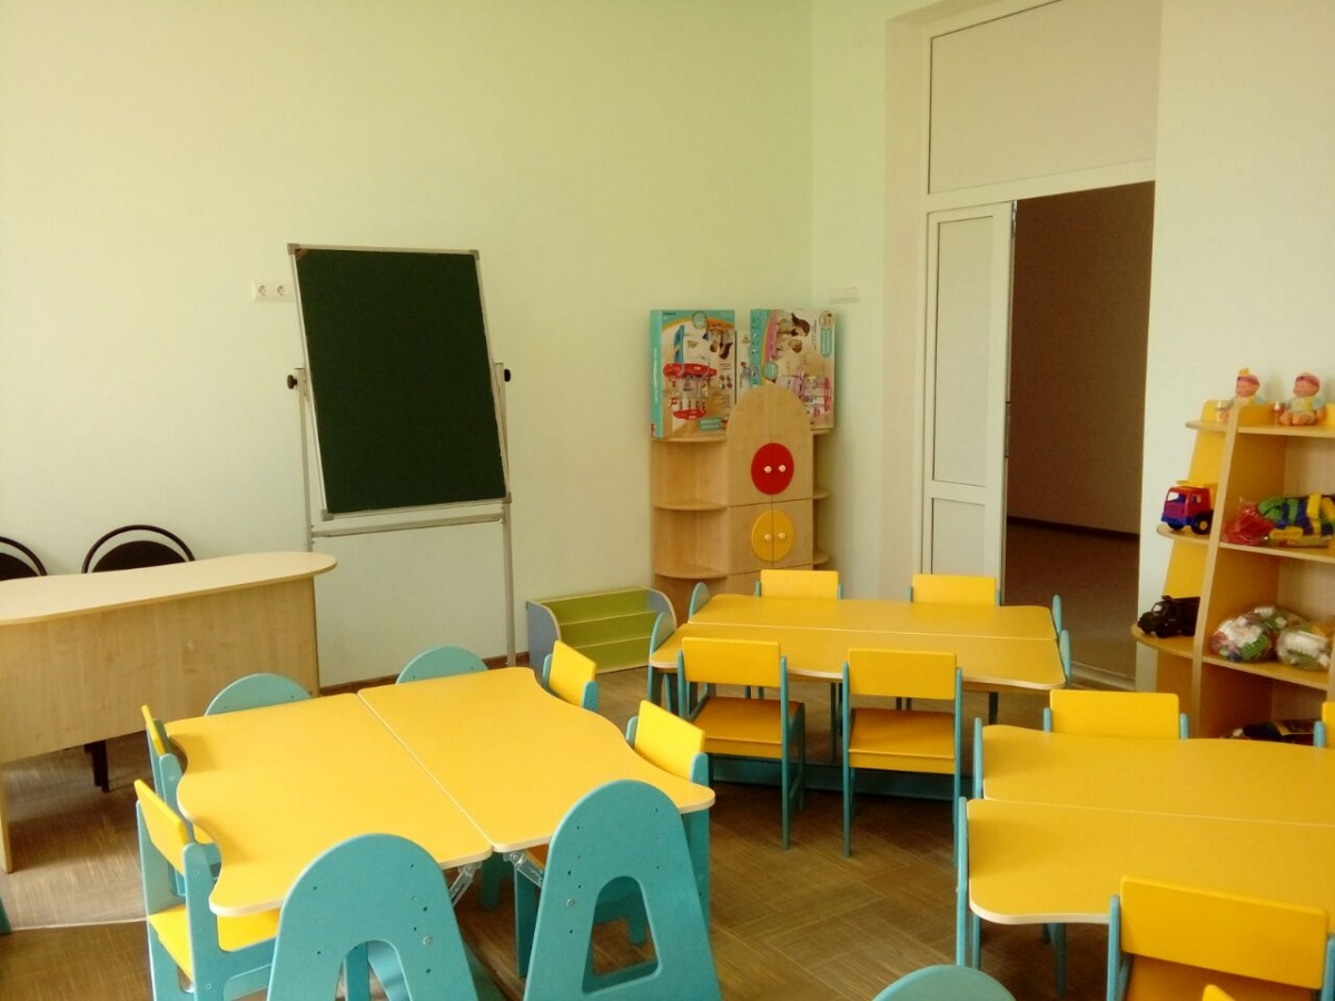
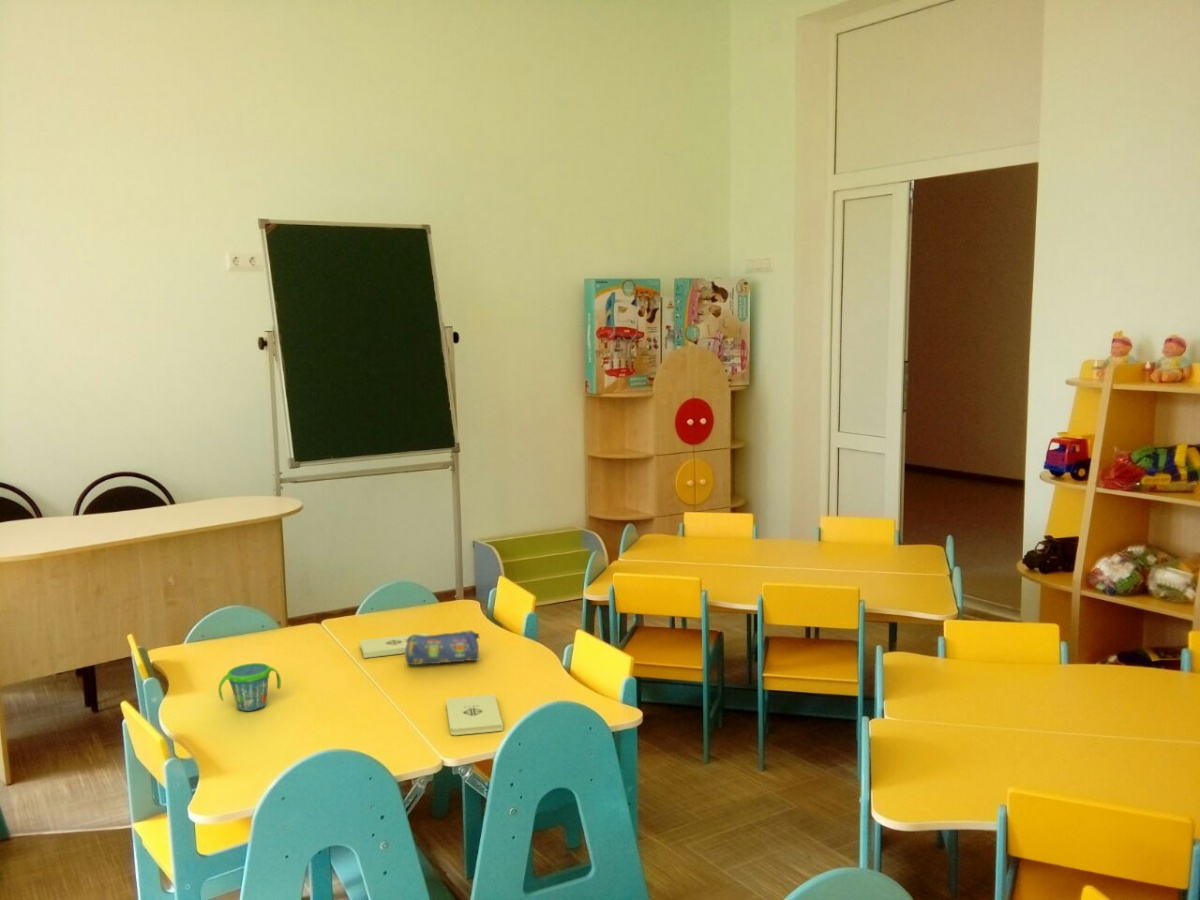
+ pencil case (442, 647)
+ snack cup (250, 688)
+ notepad (396, 645)
+ notepad (473, 714)
